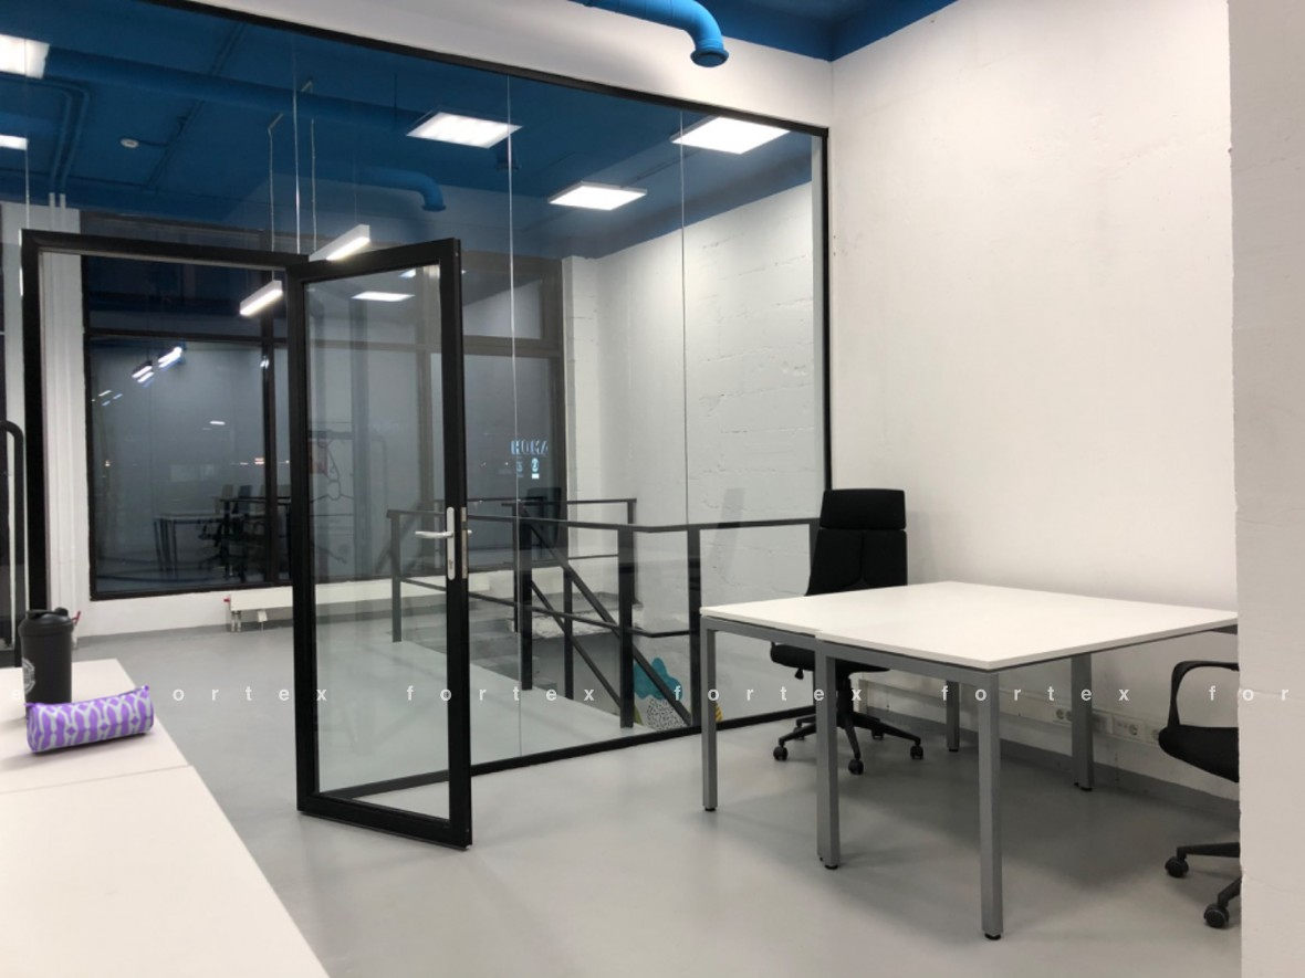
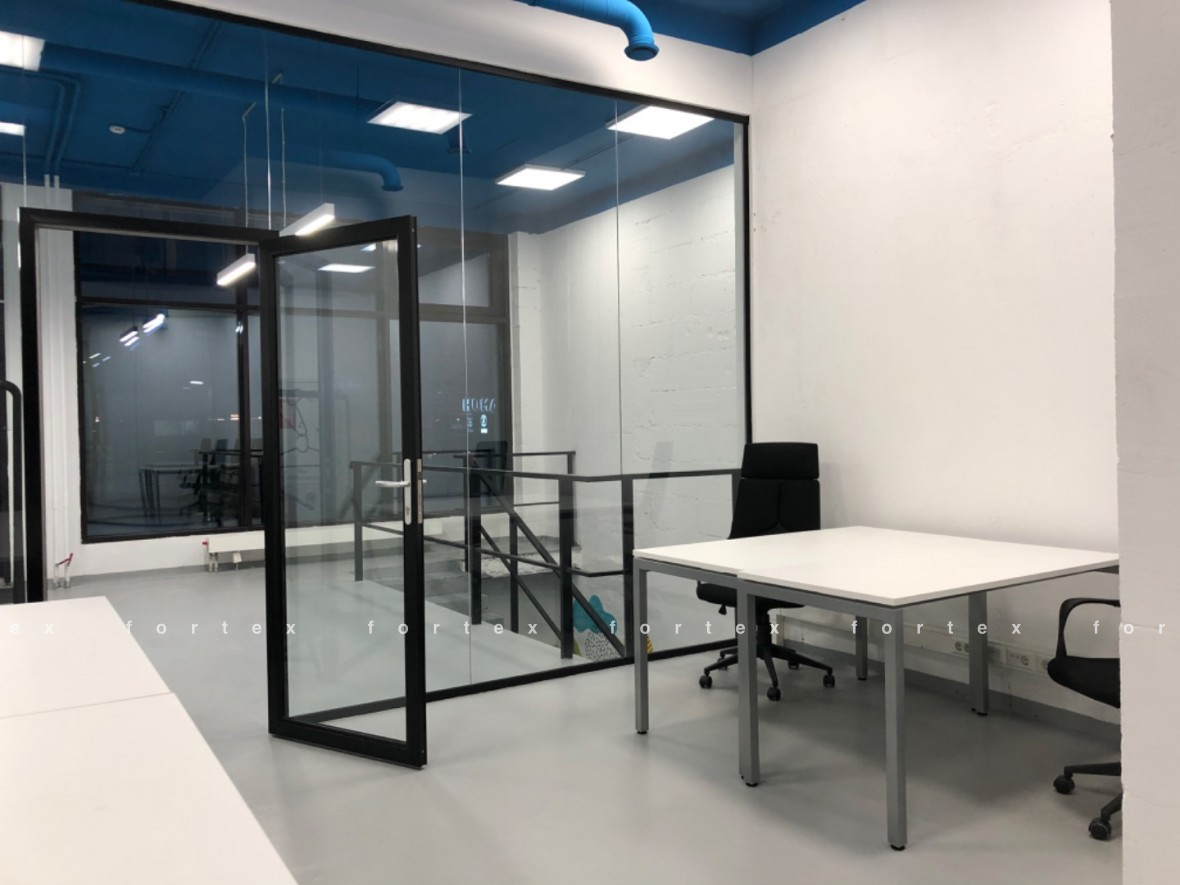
- pencil case (92, 717)
- water bottle (48, 661)
